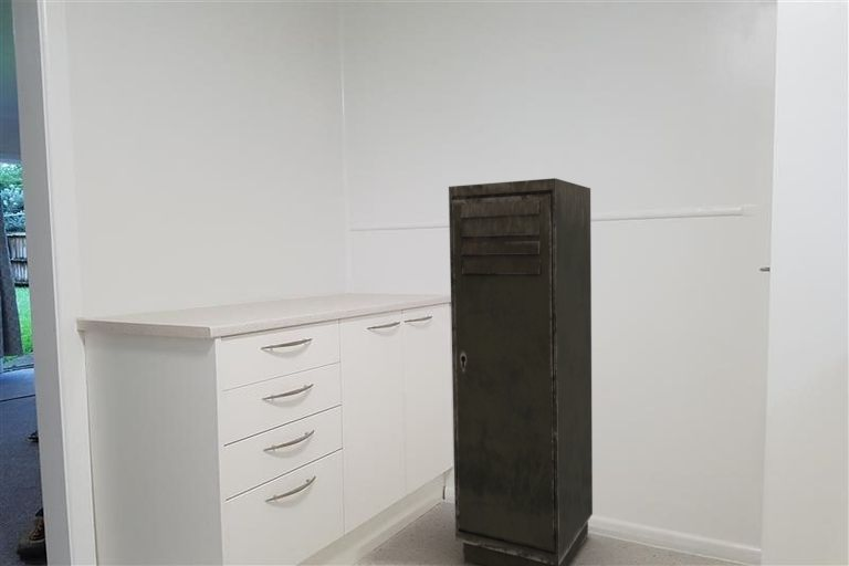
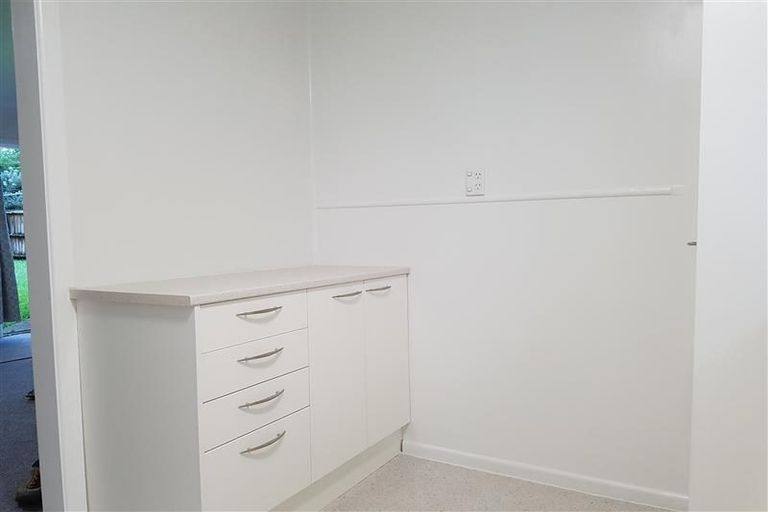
- storage cabinet (524, 371)
